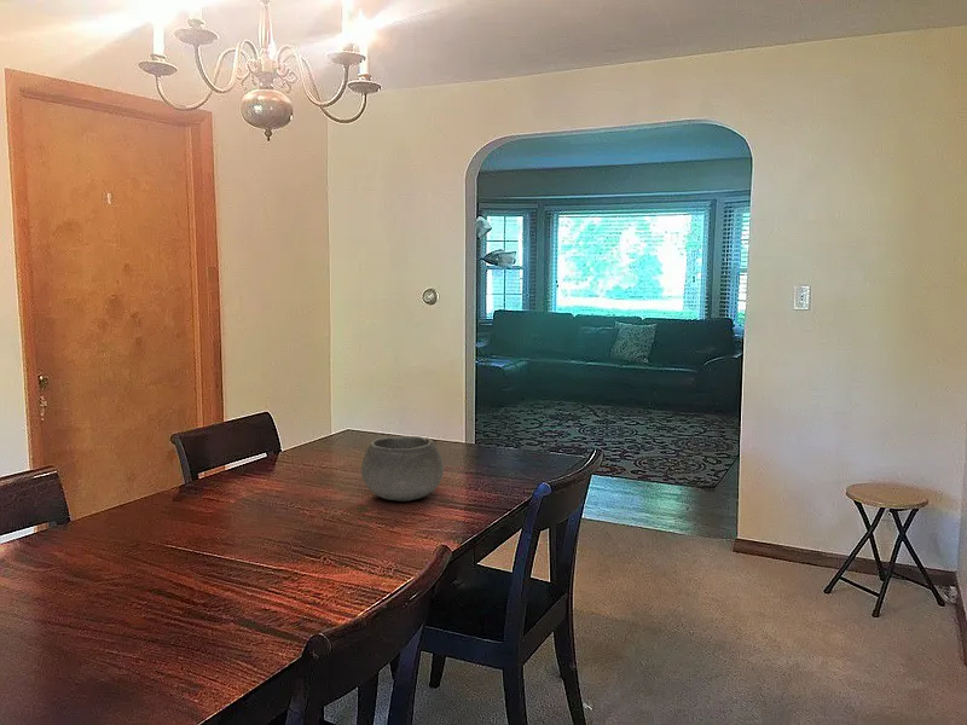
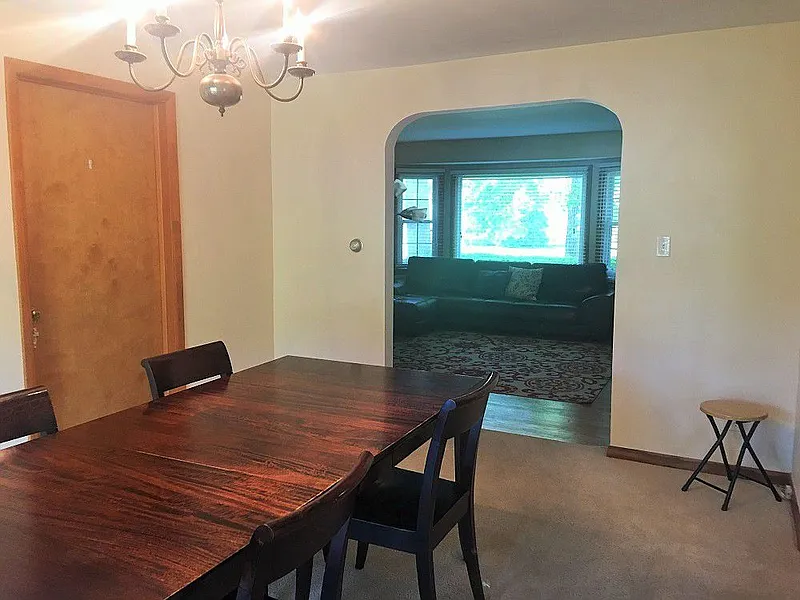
- bowl (403, 468)
